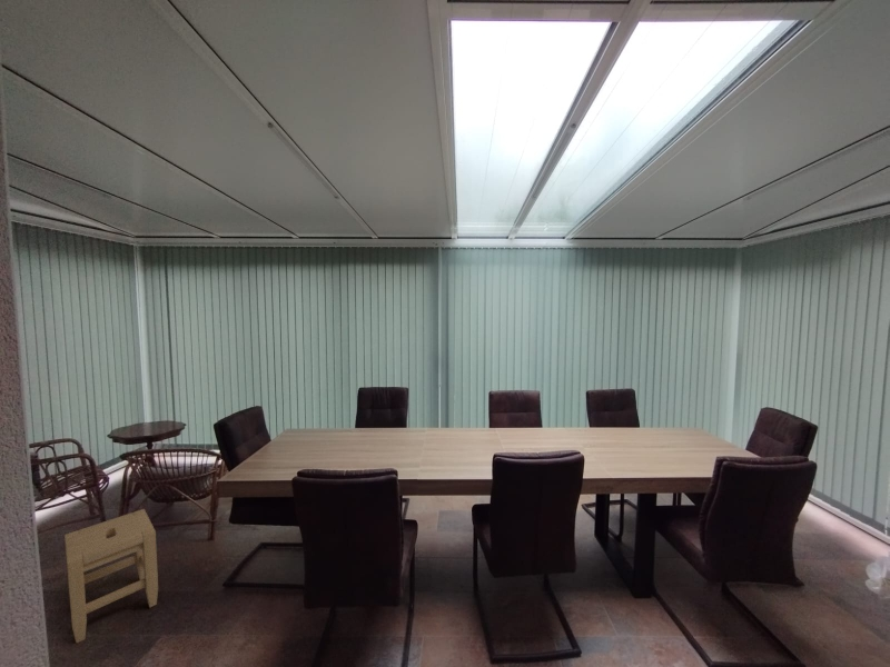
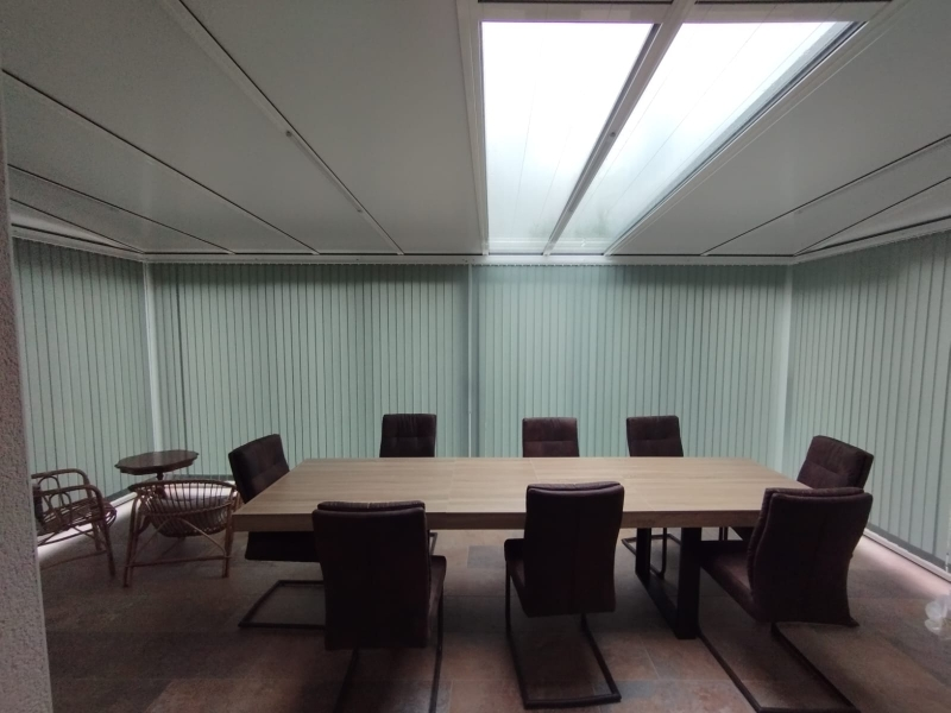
- stool (112, 569)
